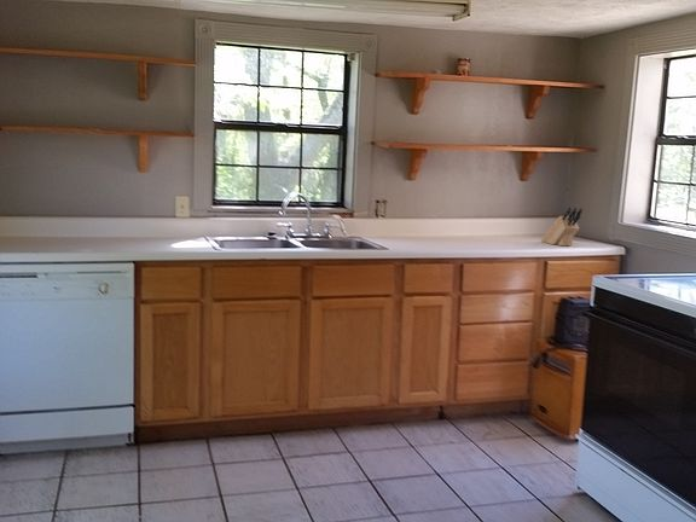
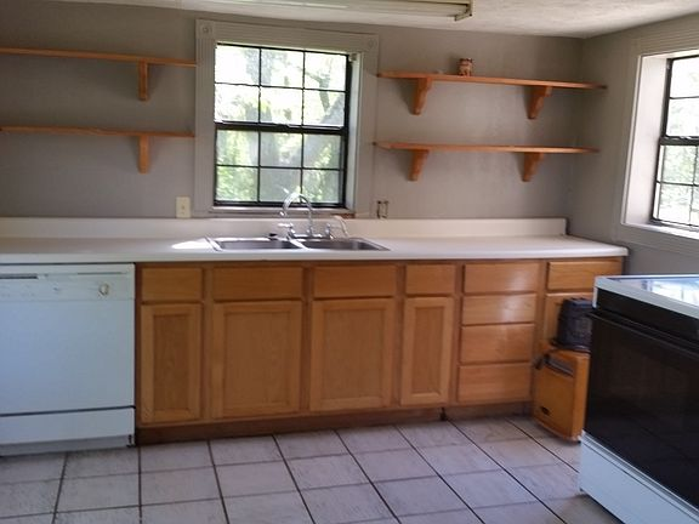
- knife block (562, 225)
